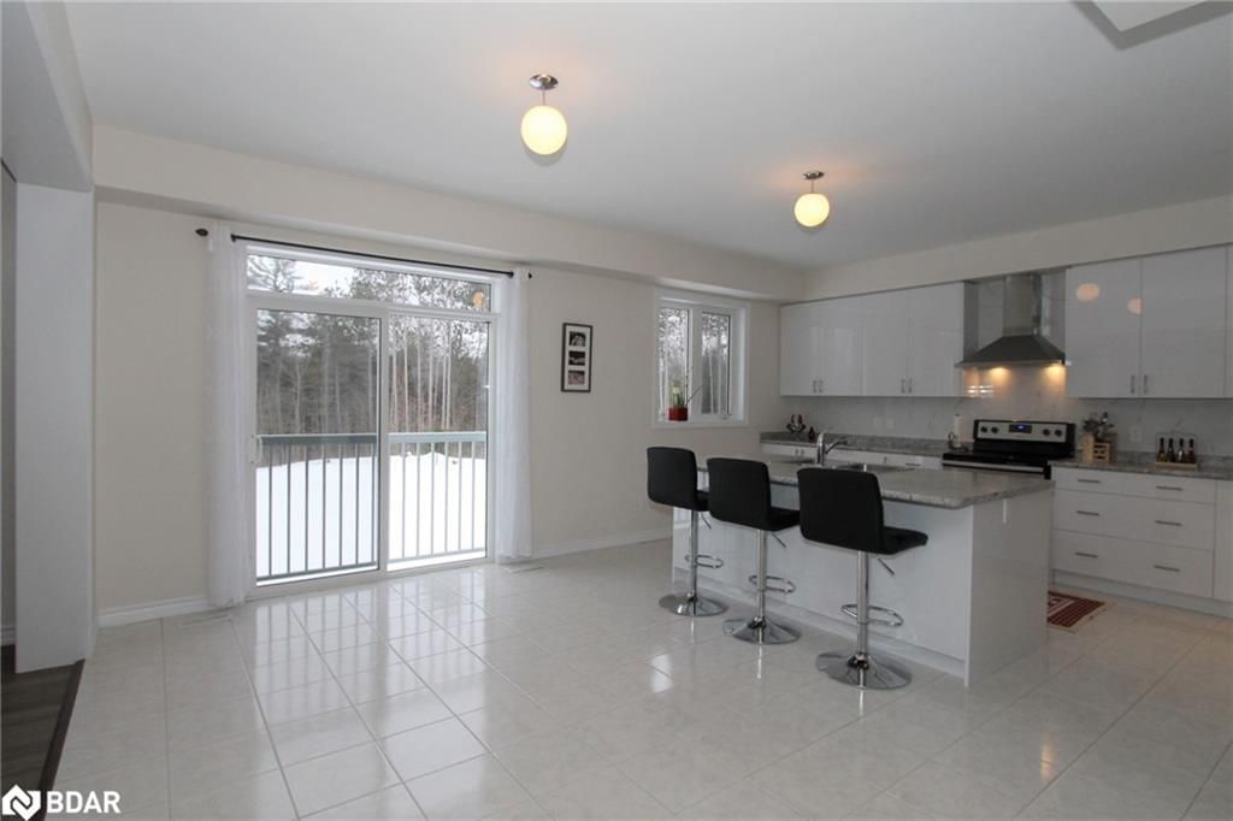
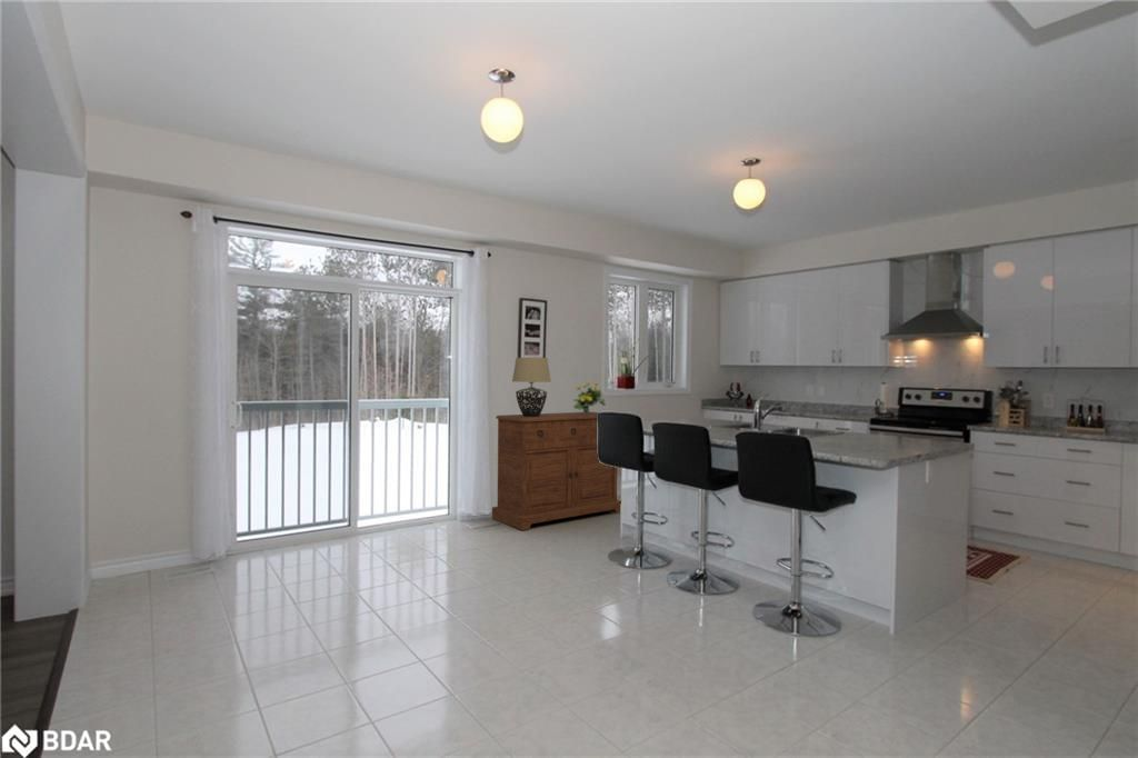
+ flowering plant (589, 397)
+ table lamp (531, 387)
+ sideboard (559, 465)
